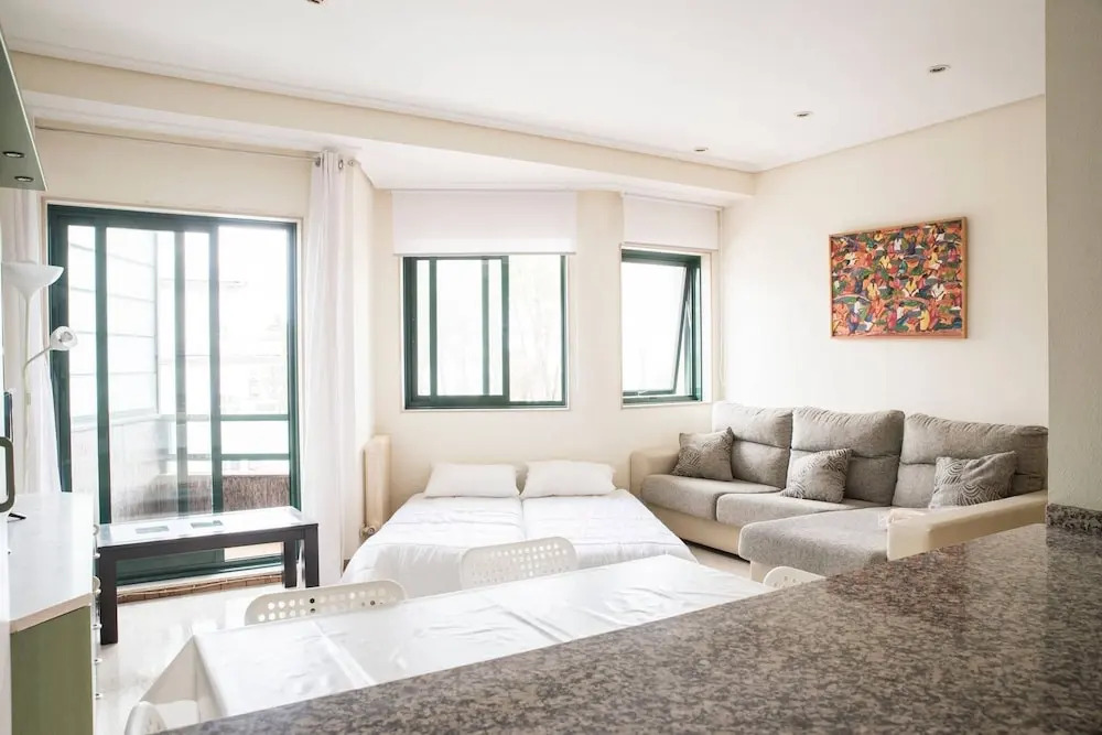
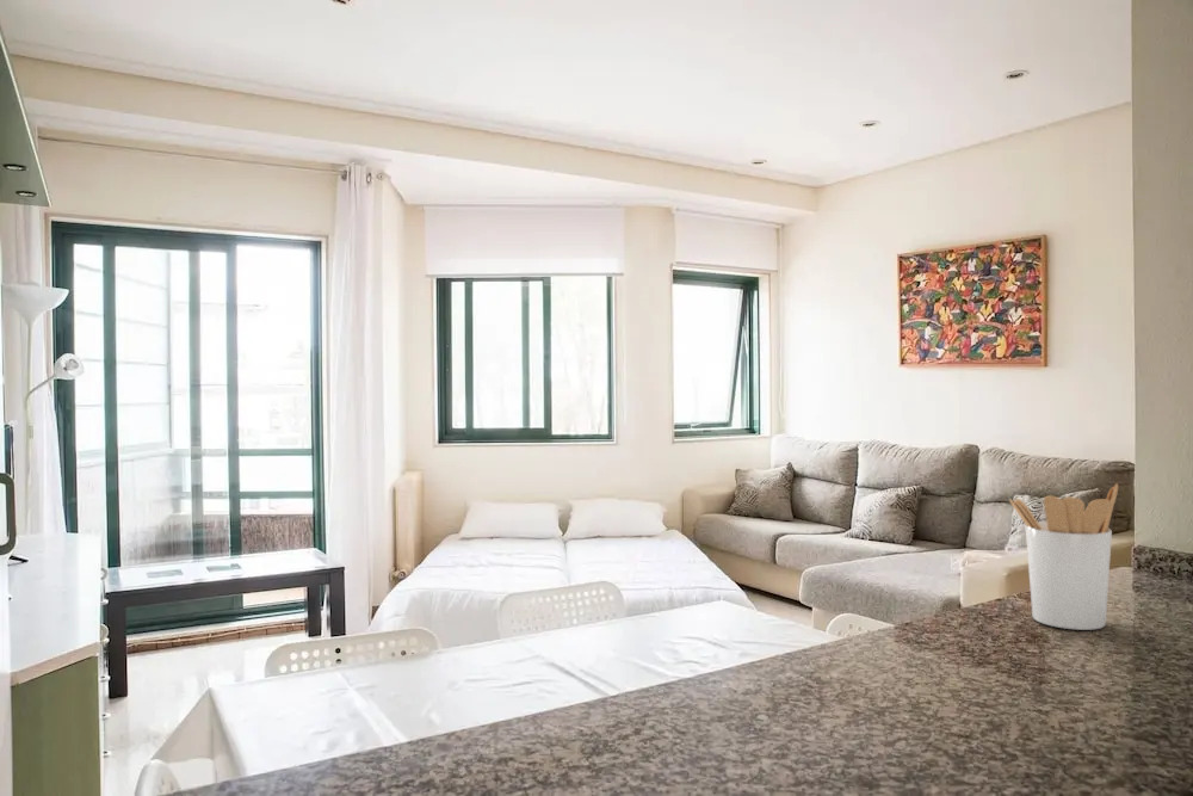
+ utensil holder (1070, 555)
